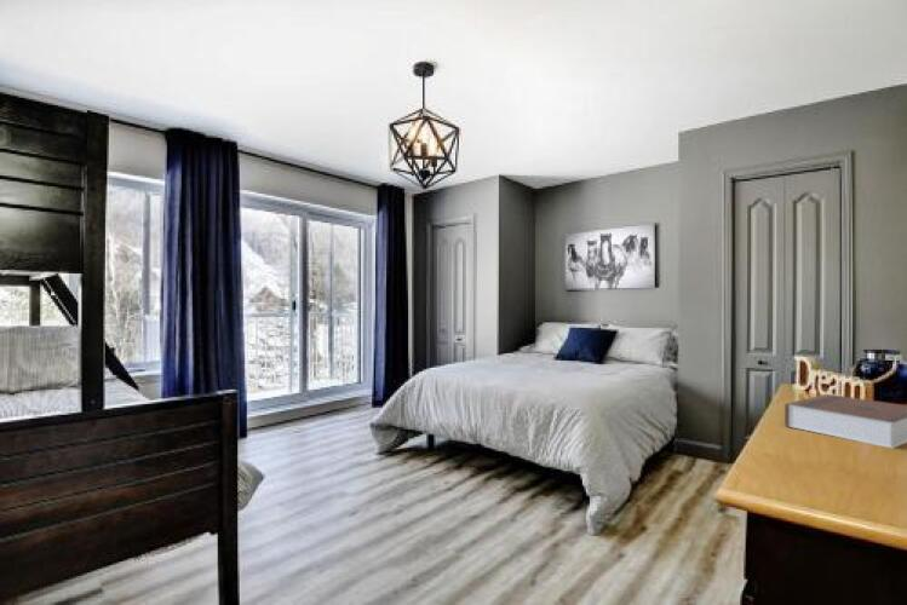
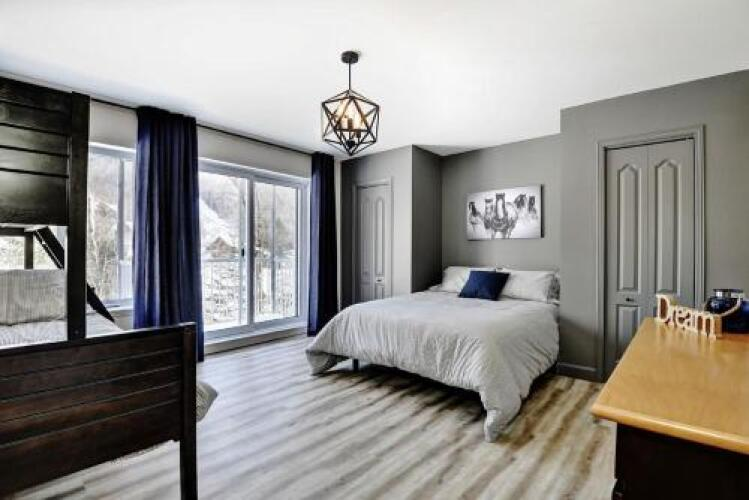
- book (855, 417)
